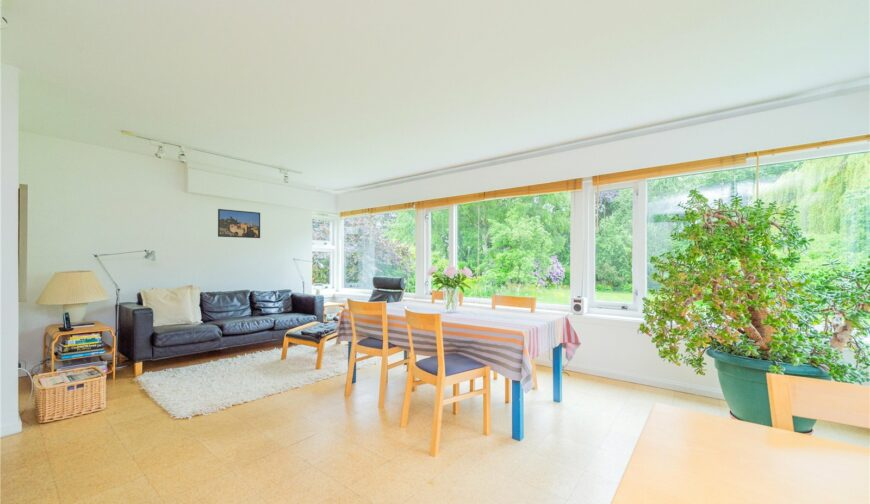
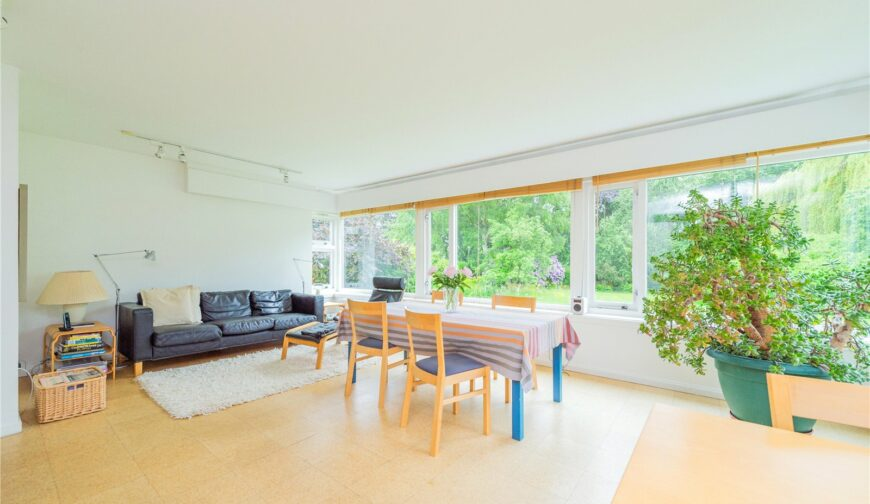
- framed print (240, 224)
